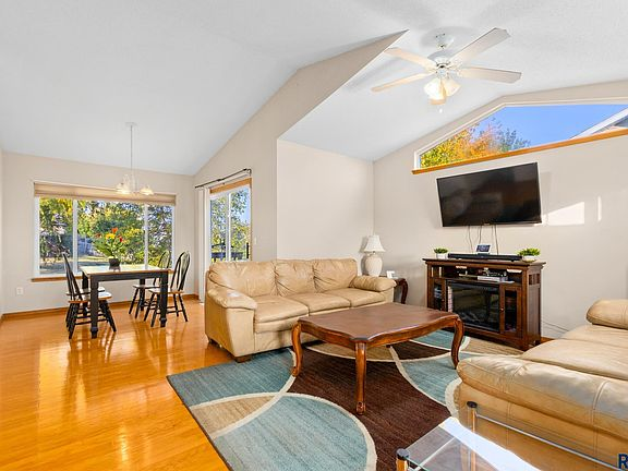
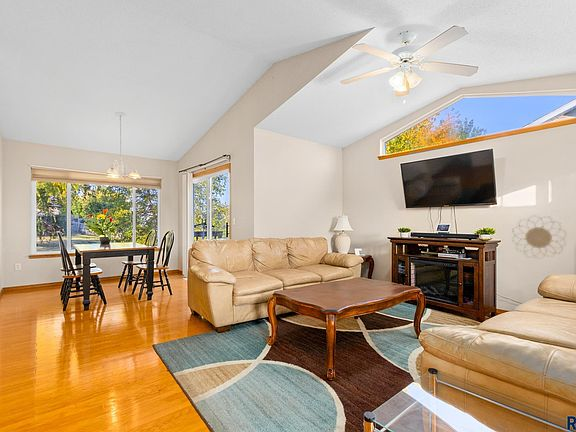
+ decorative wall piece (538, 236)
